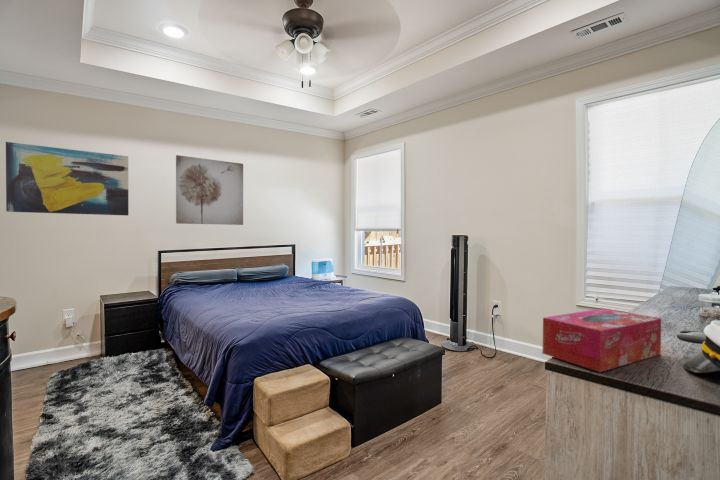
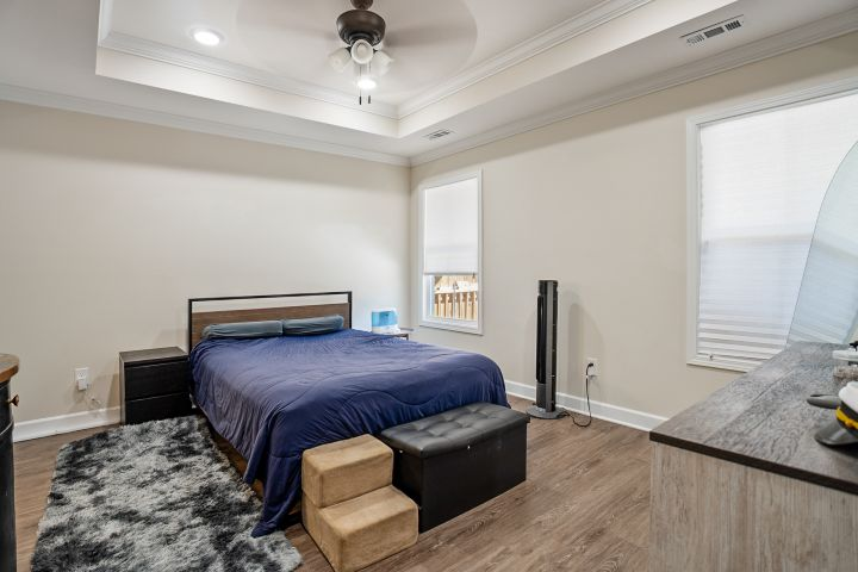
- wall art (211, 192)
- tissue box (601, 335)
- wall art (72, 181)
